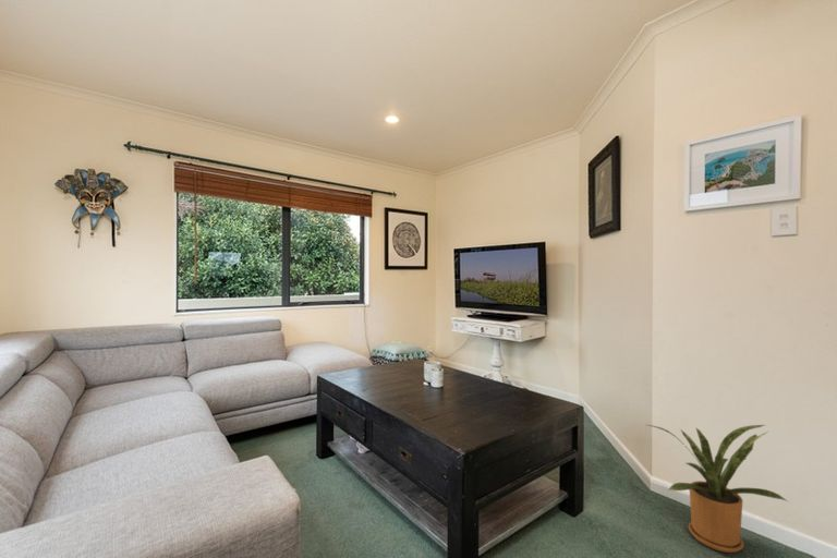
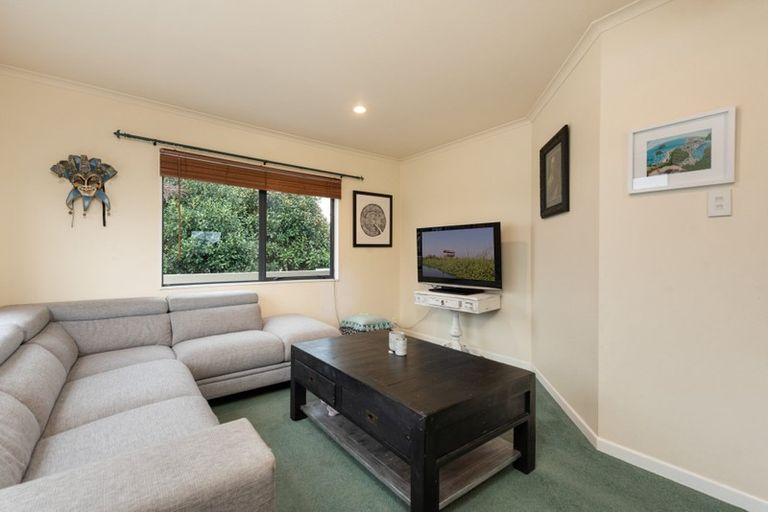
- house plant (713, 475)
